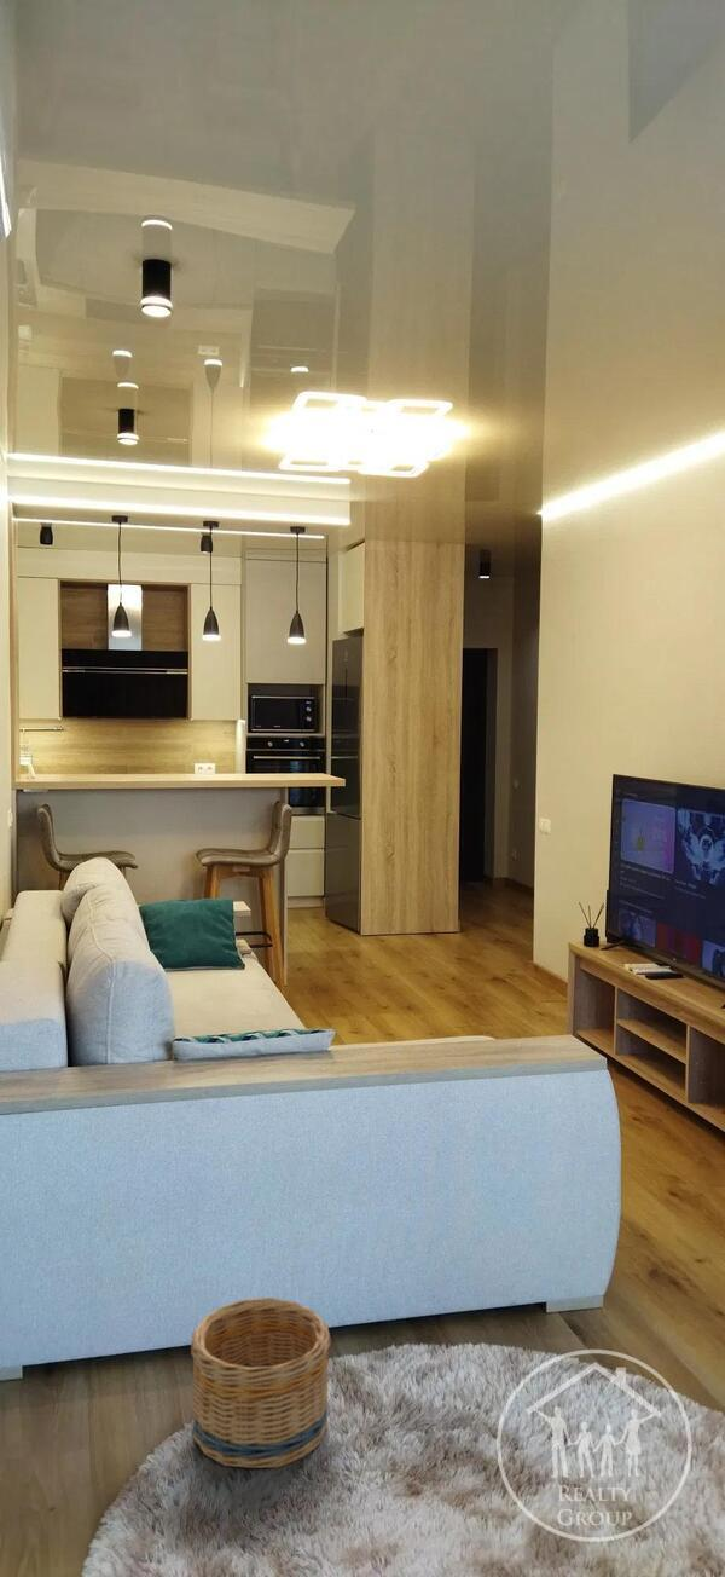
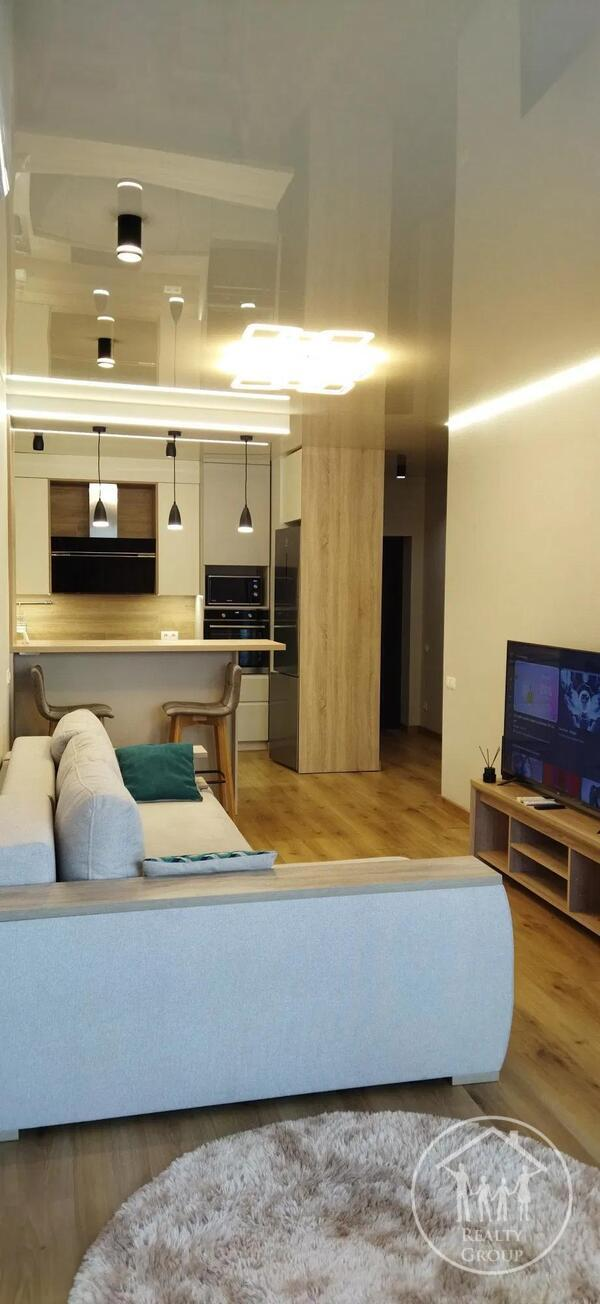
- basket (260, 1379)
